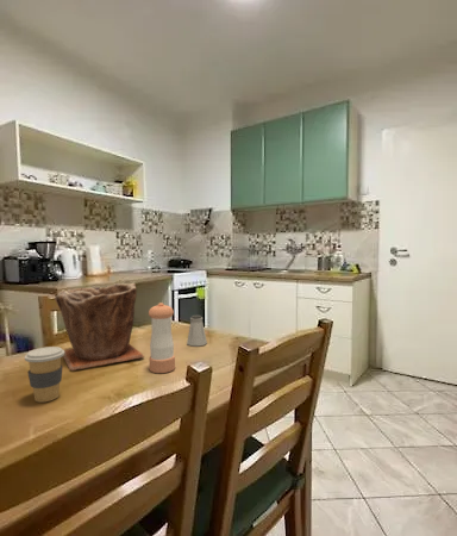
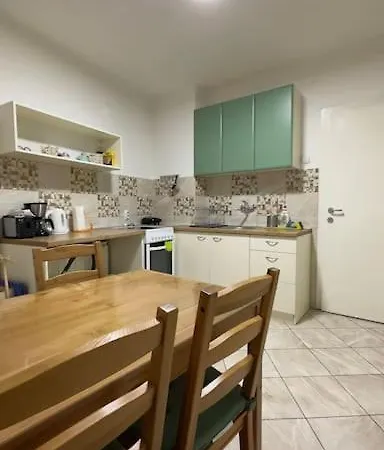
- pepper shaker (161, 336)
- saltshaker (196, 329)
- plant pot (100, 320)
- coffee cup (45, 374)
